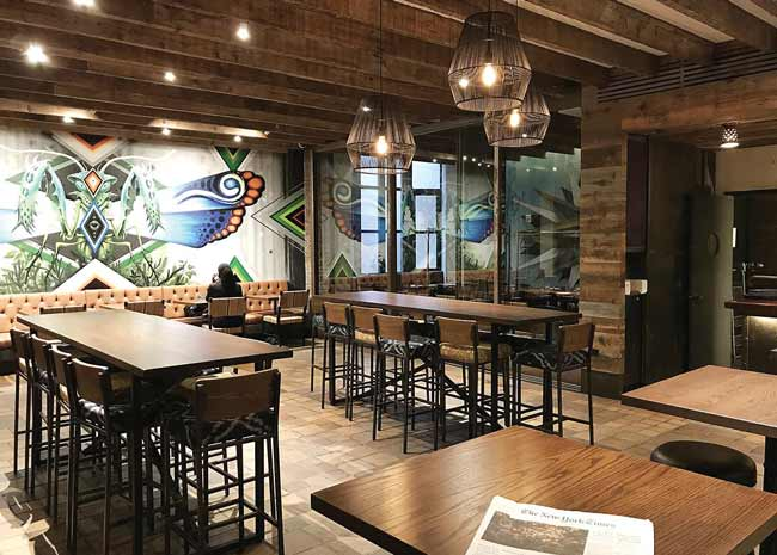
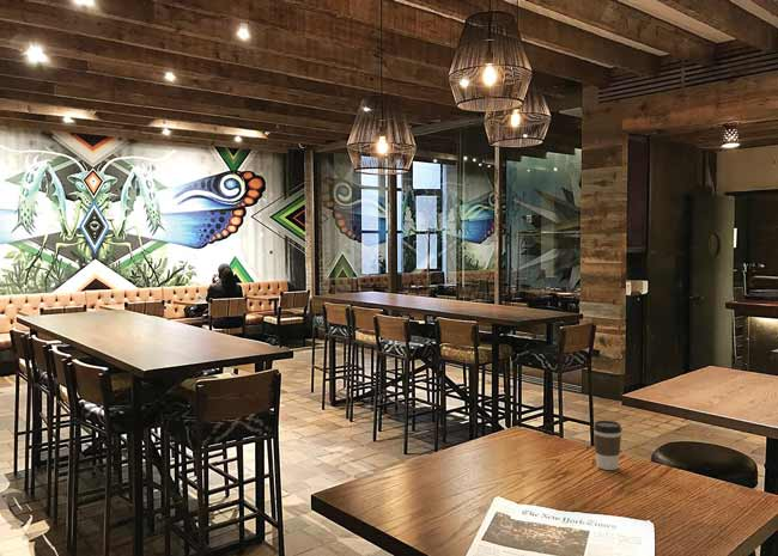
+ coffee cup (607, 445)
